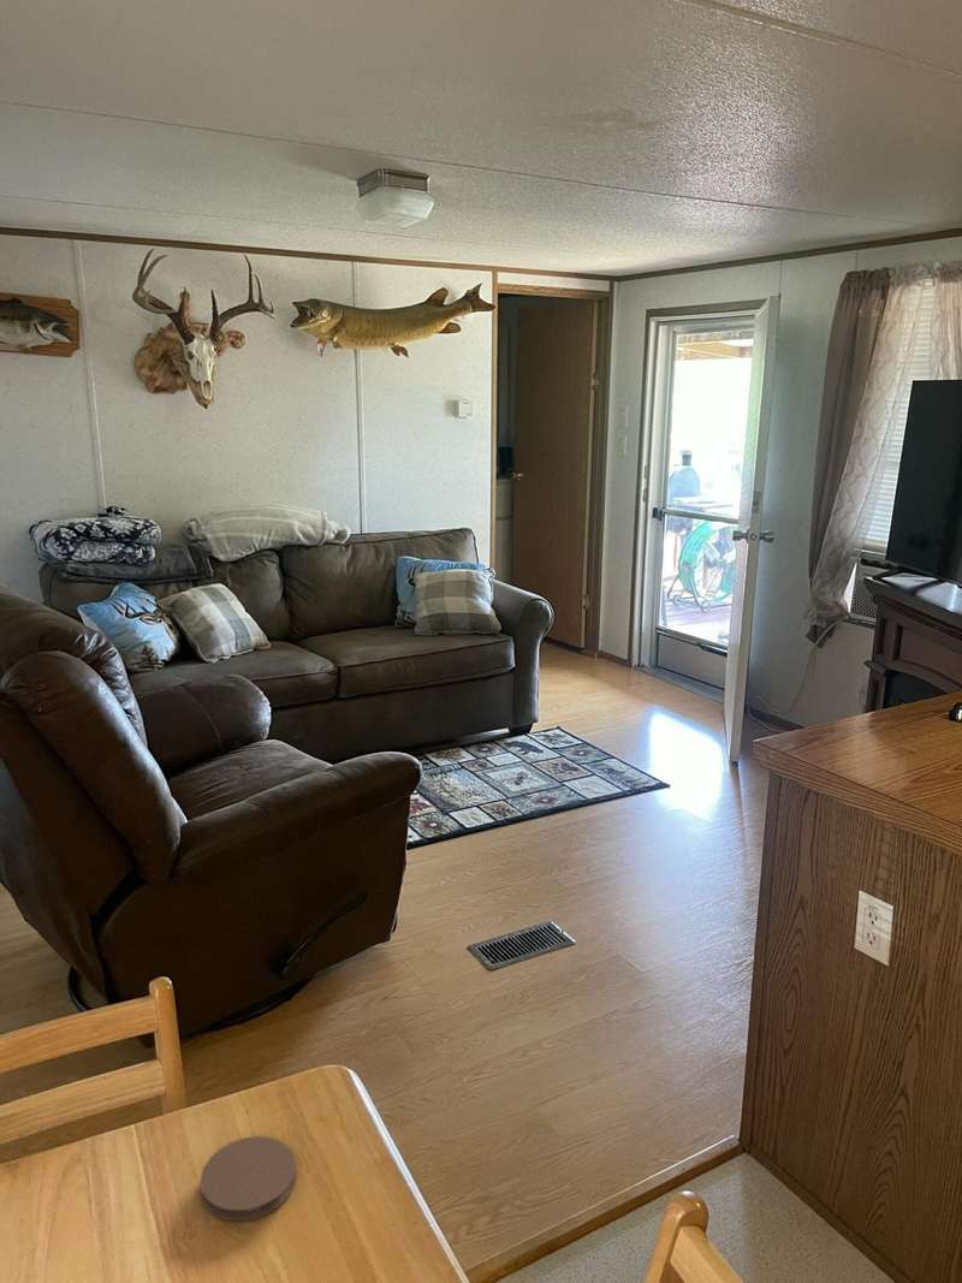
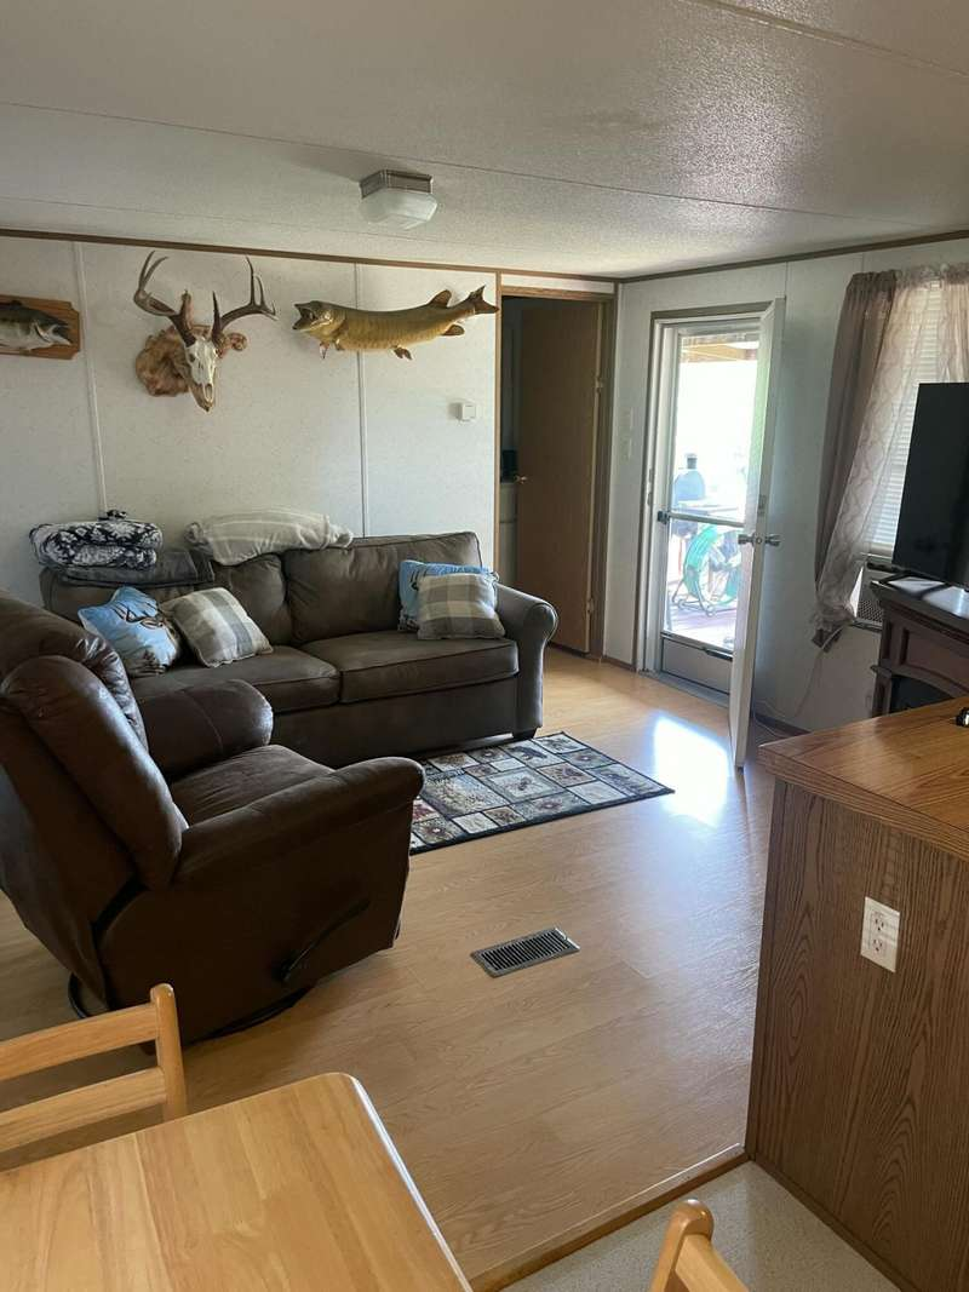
- coaster (249, 1176)
